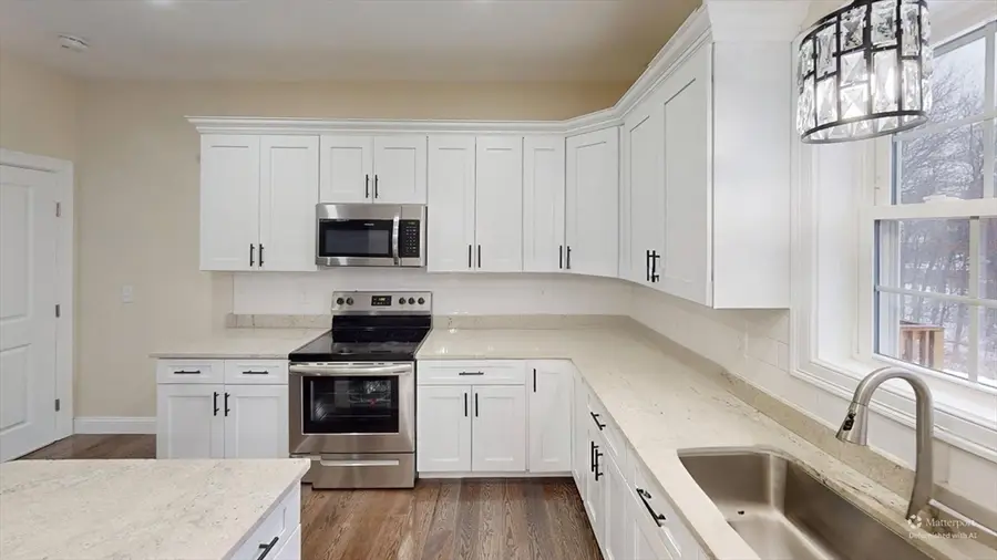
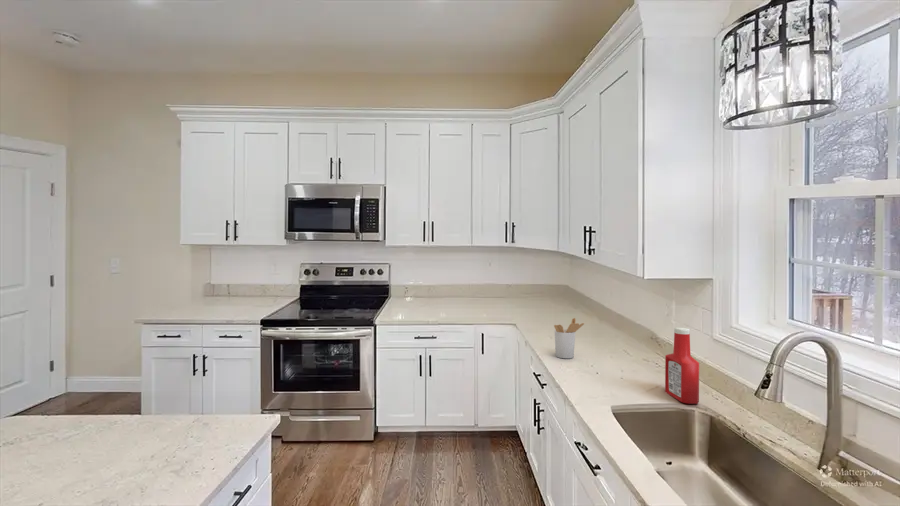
+ utensil holder (568, 338)
+ soap bottle (681, 362)
